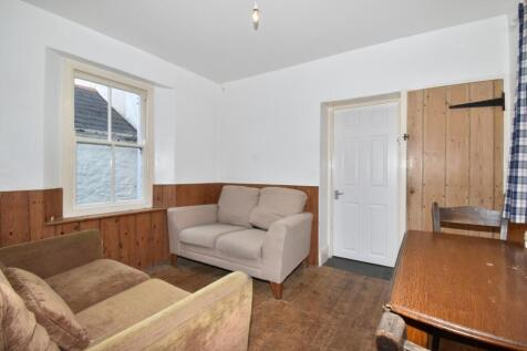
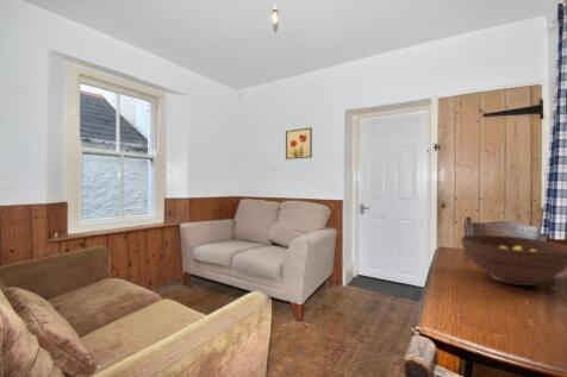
+ fruit bowl (511, 260)
+ wall art (298, 144)
